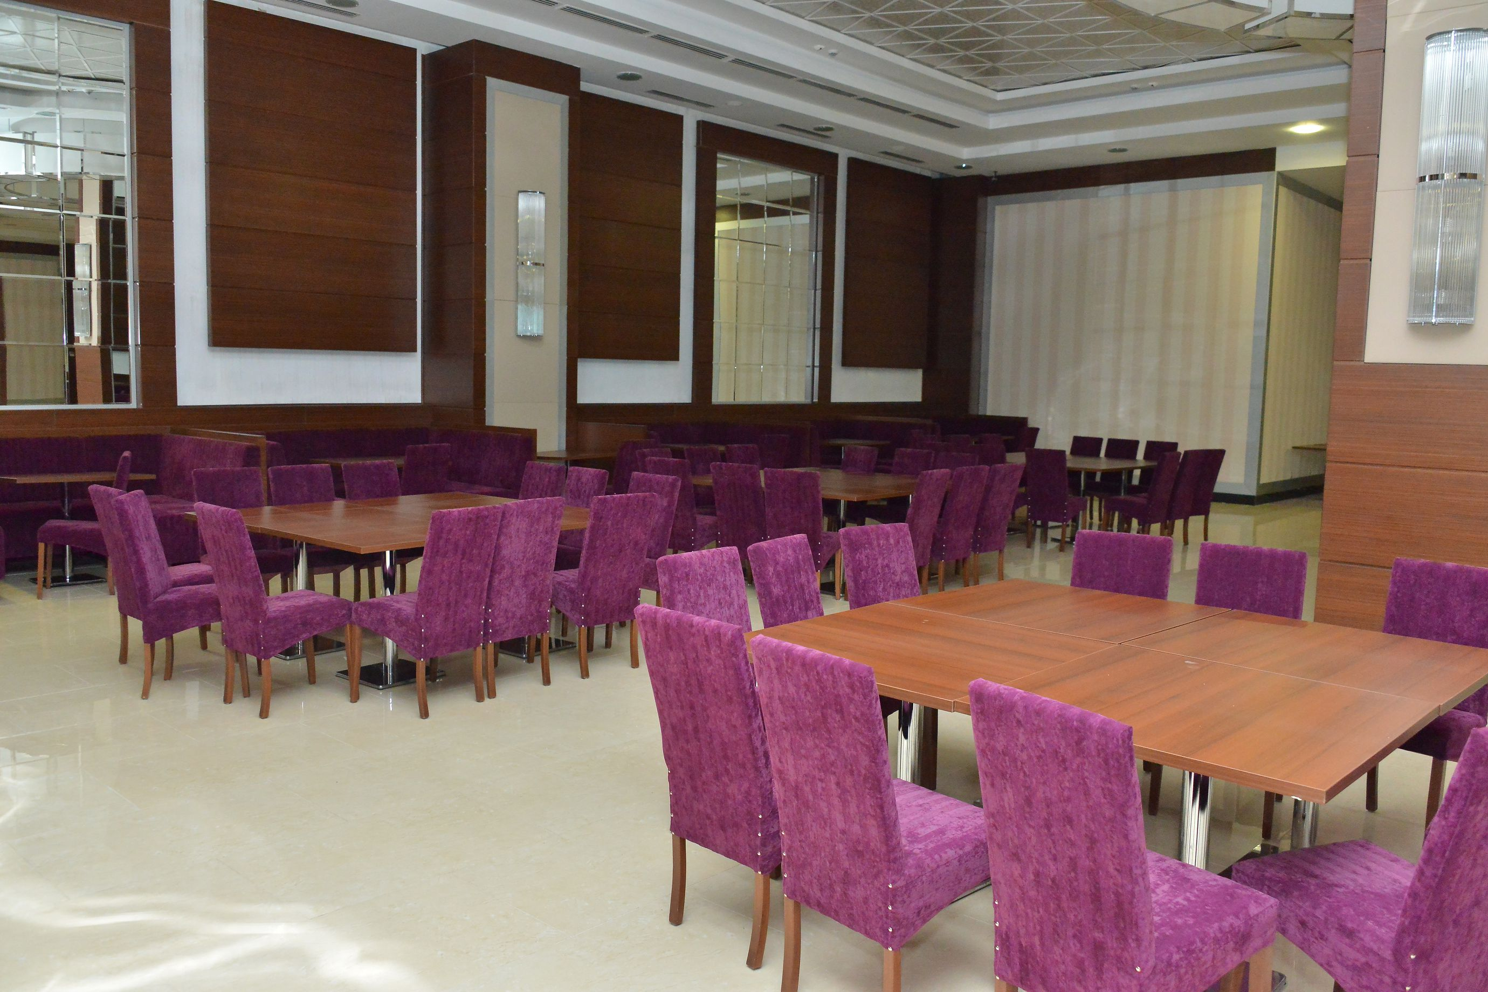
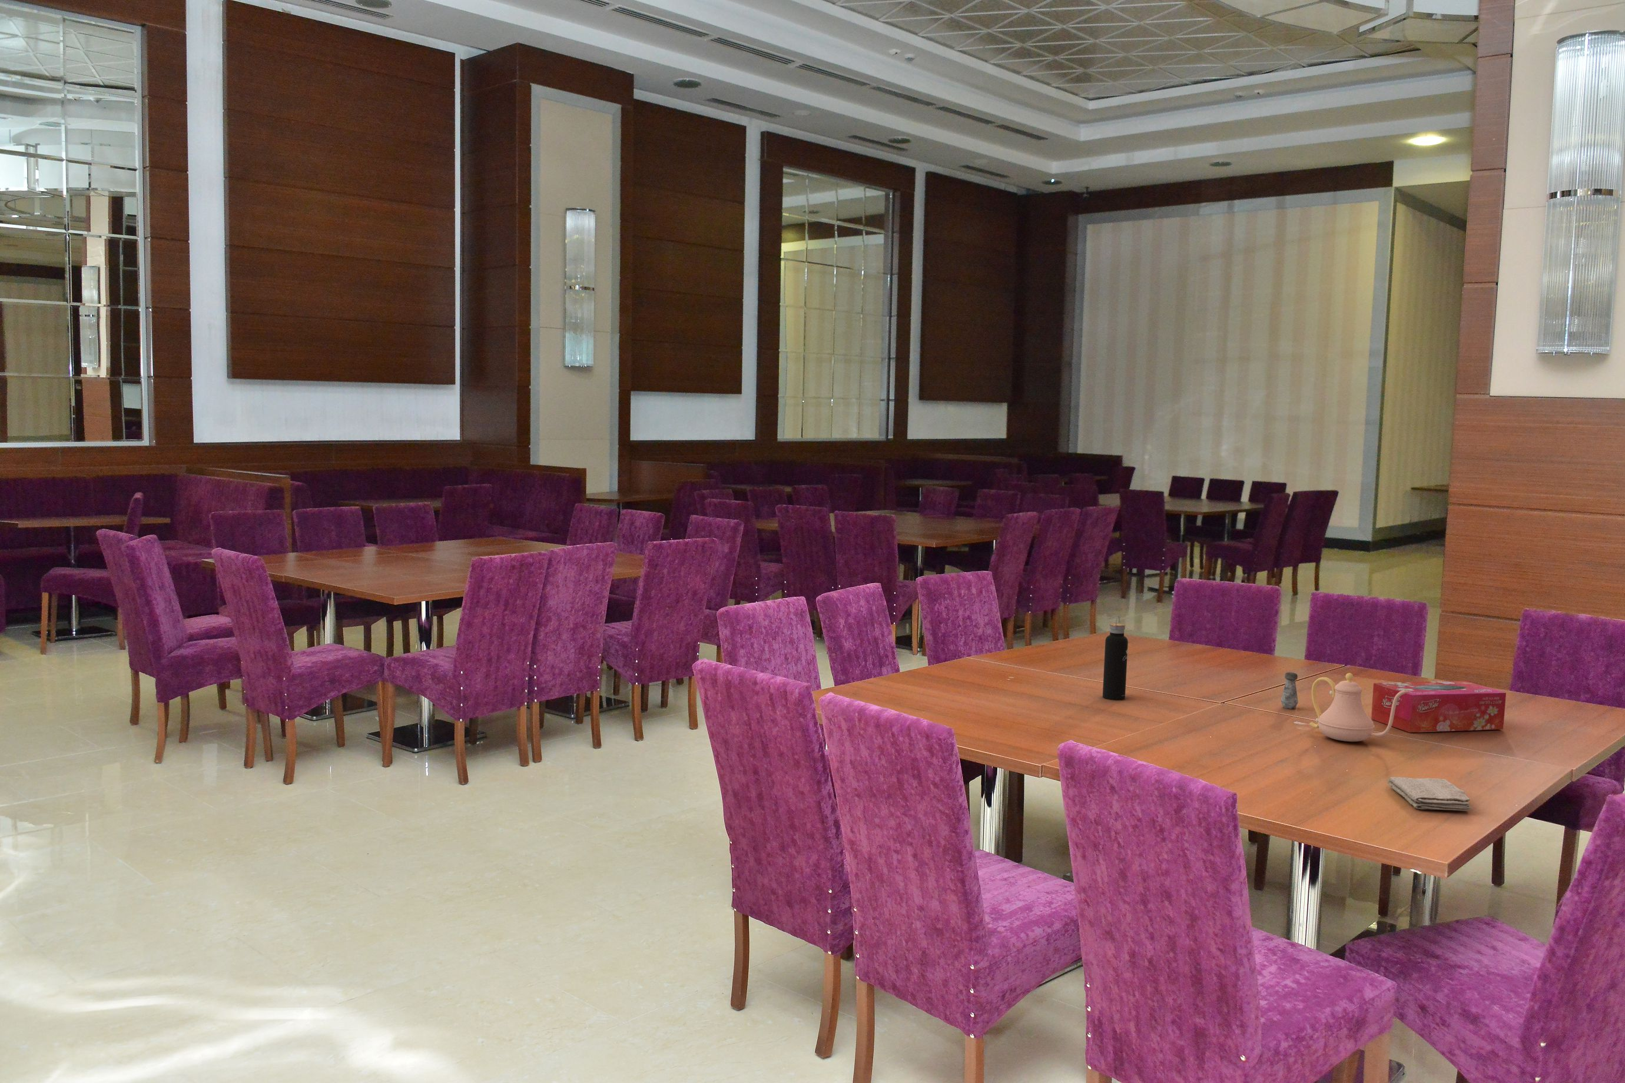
+ teapot (1358, 708)
+ tissue box (1438, 706)
+ washcloth (1429, 792)
+ salt shaker (1290, 690)
+ water bottle (1116, 658)
